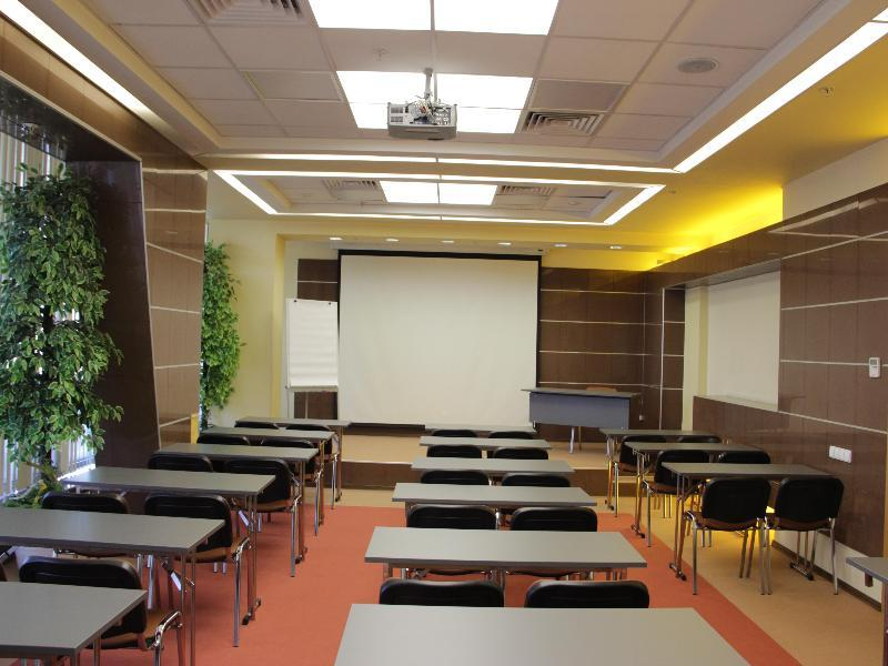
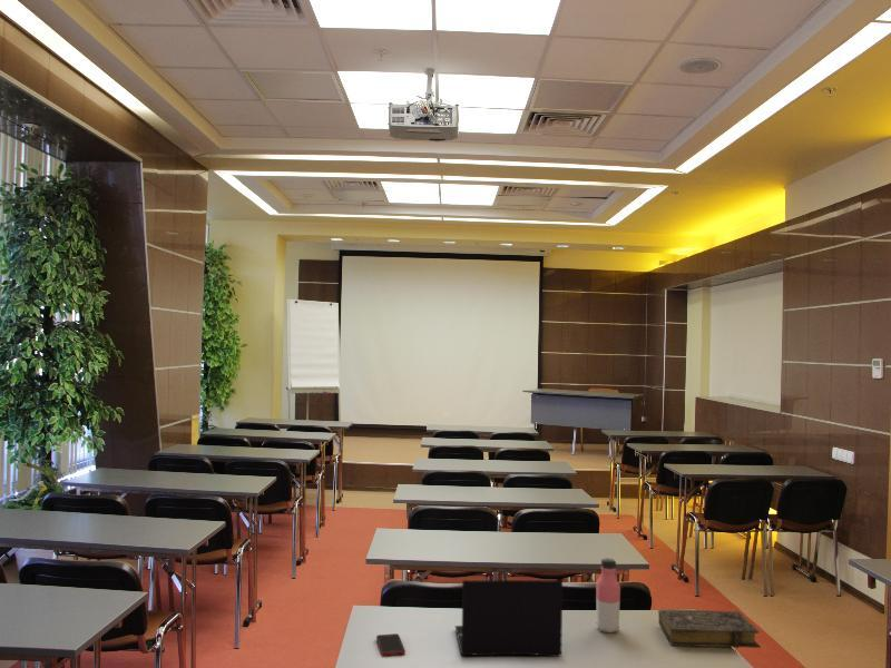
+ book (706, 627)
+ cell phone (390, 645)
+ water bottle (607, 593)
+ laptop (507, 606)
